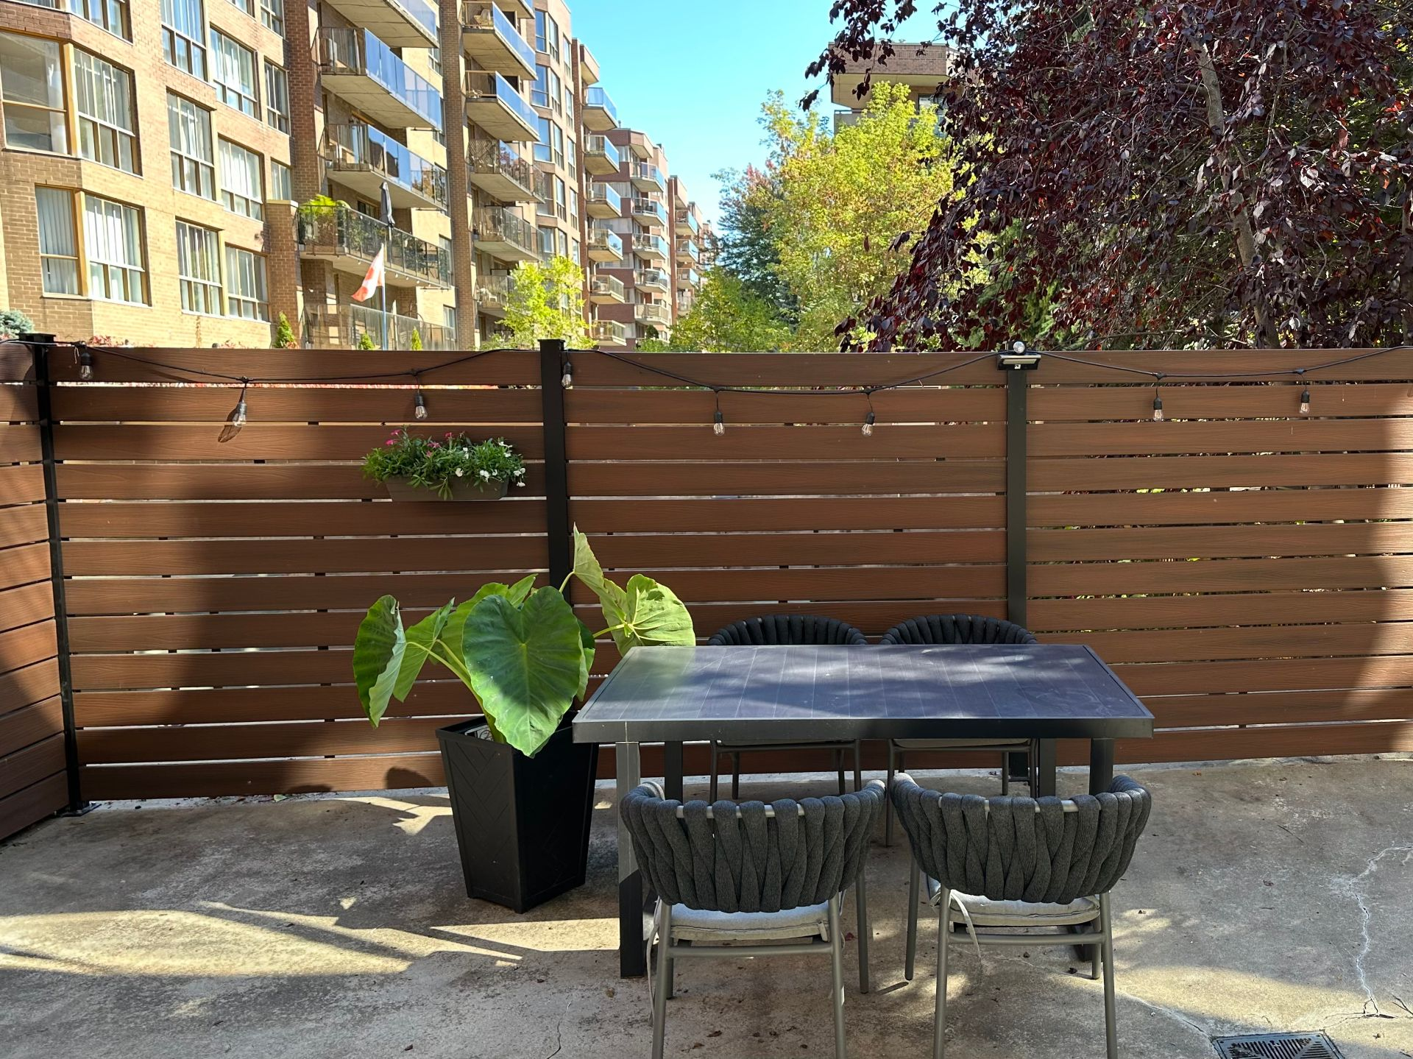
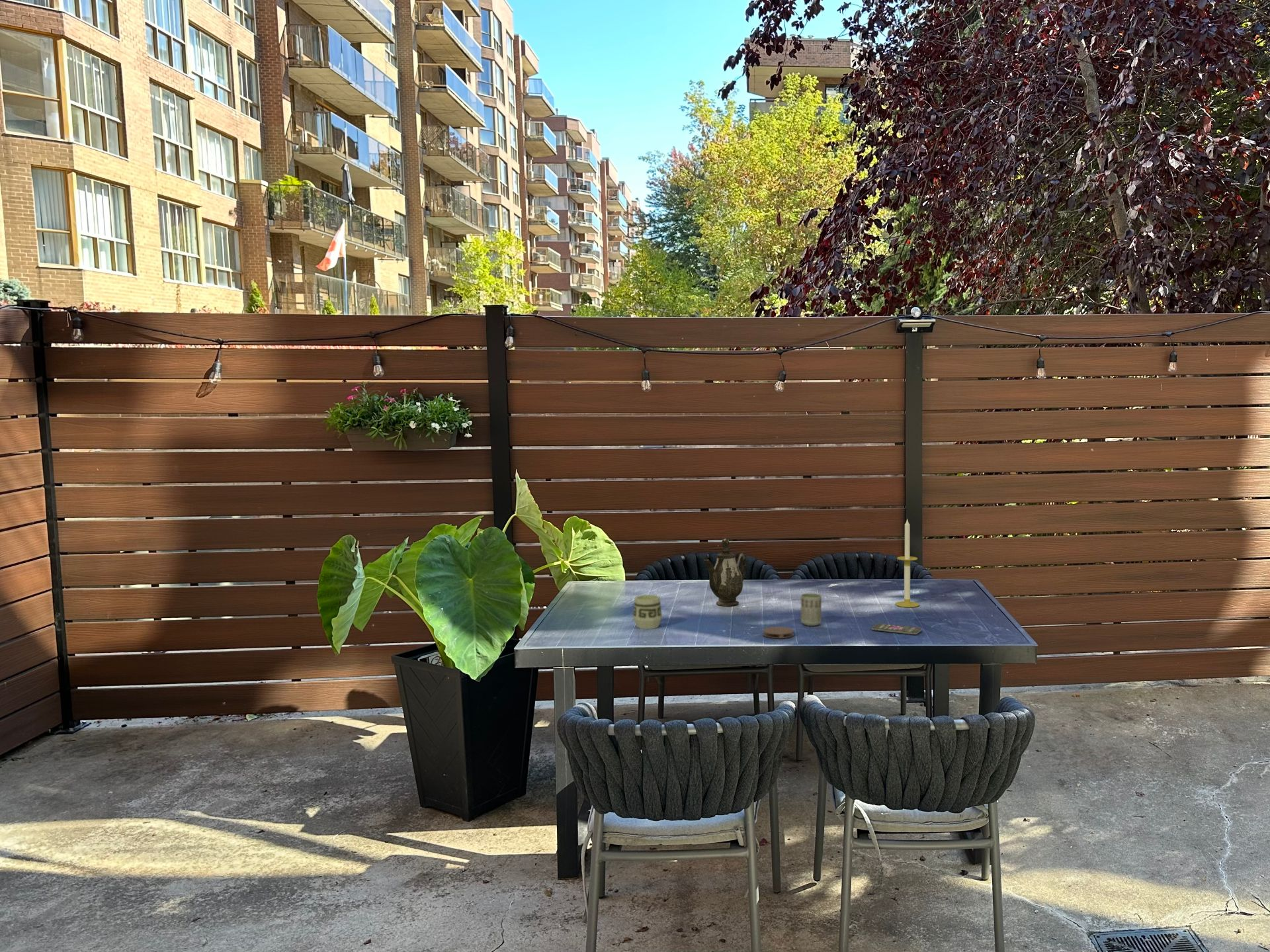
+ smartphone (896, 628)
+ candle (907, 562)
+ teapot (725, 571)
+ coaster (778, 632)
+ cup (647, 611)
+ cup (811, 609)
